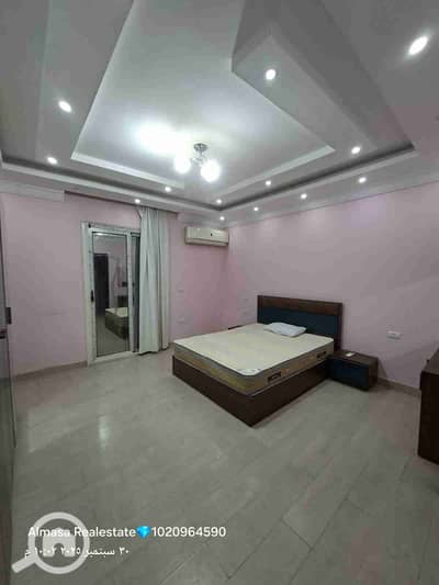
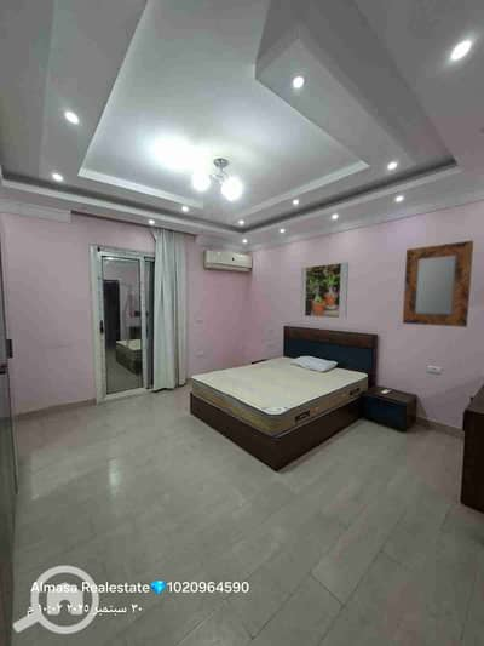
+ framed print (322, 291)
+ home mirror (434, 285)
